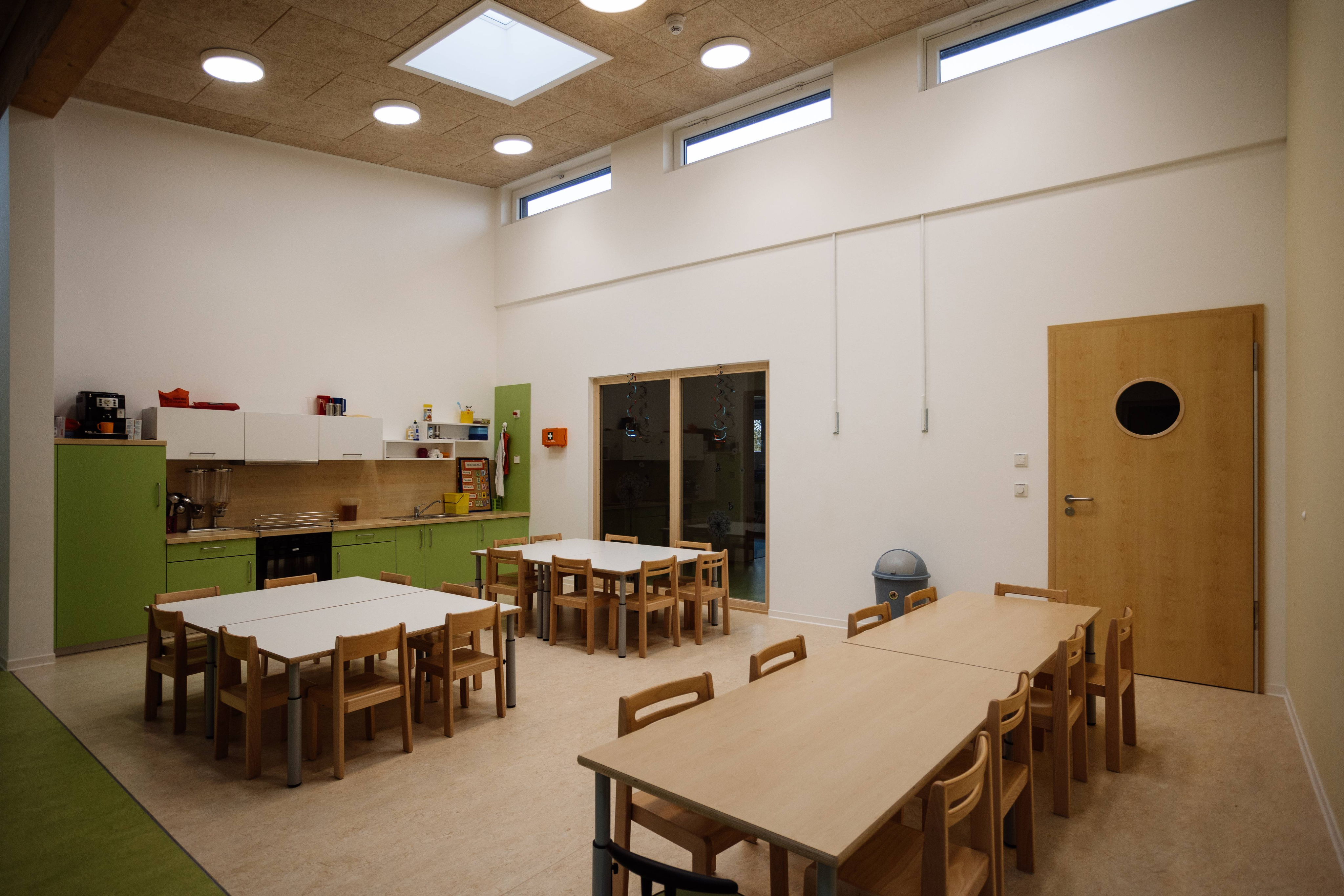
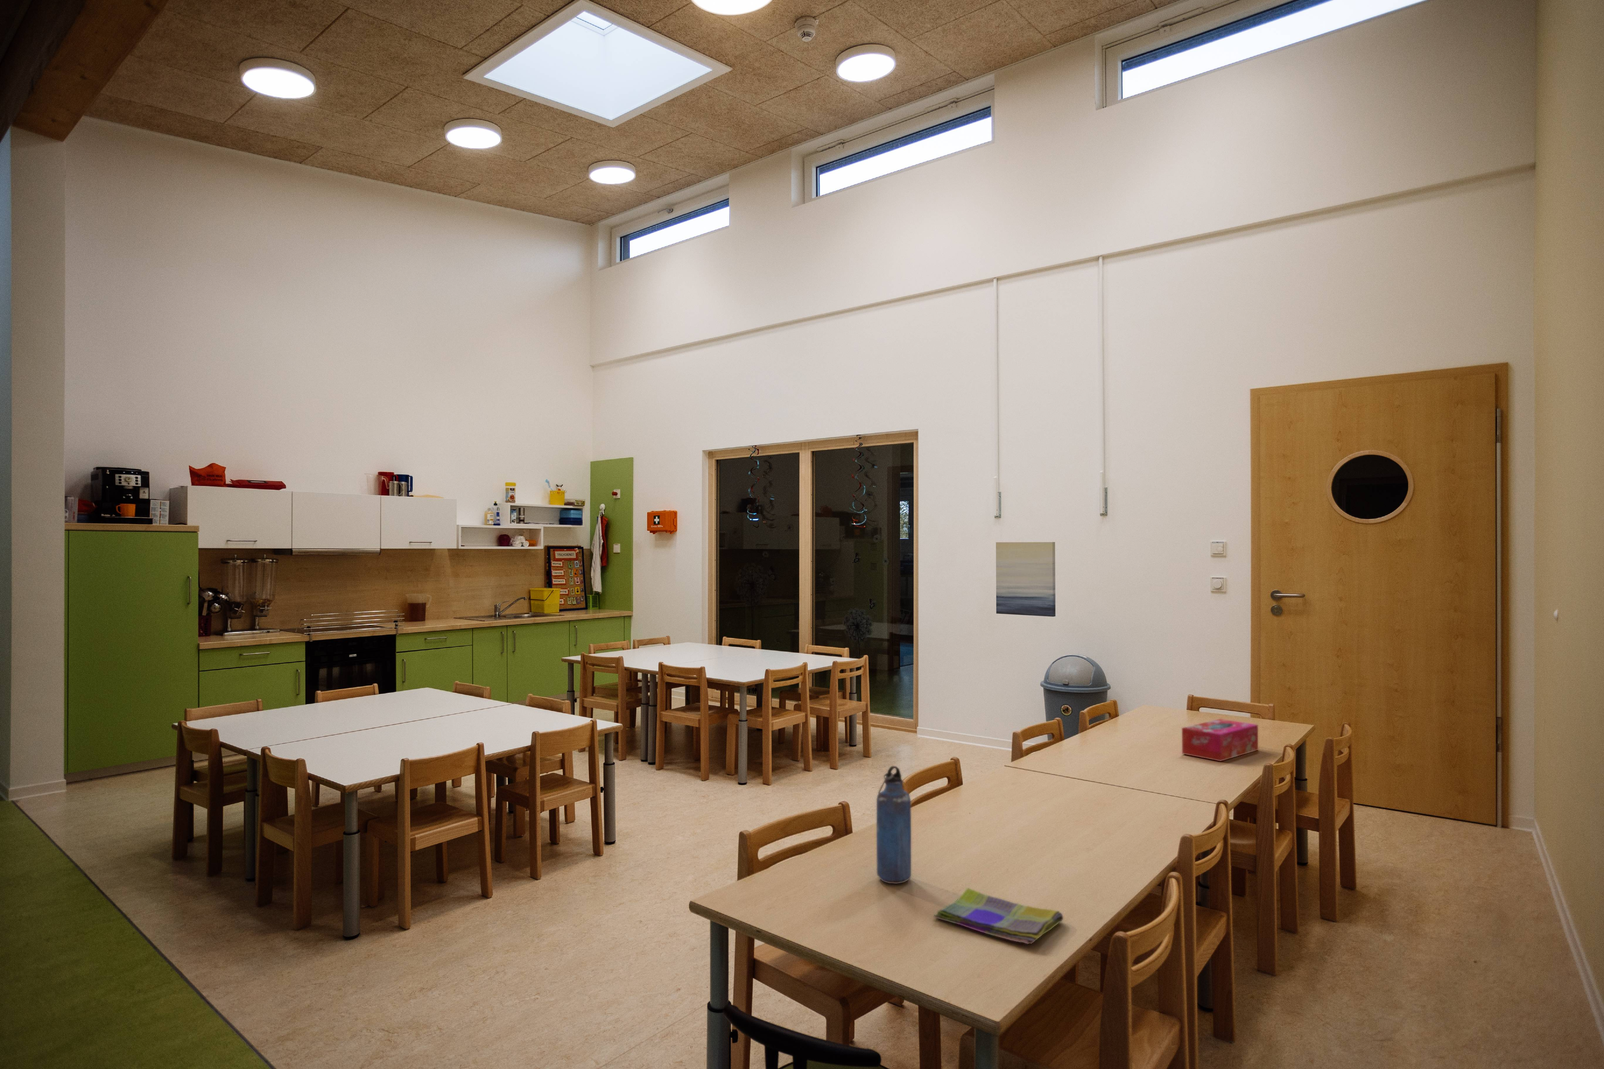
+ dish towel (1000, 914)
+ wall art (1025, 579)
+ tissue box (1220, 739)
+ water bottle (893, 823)
